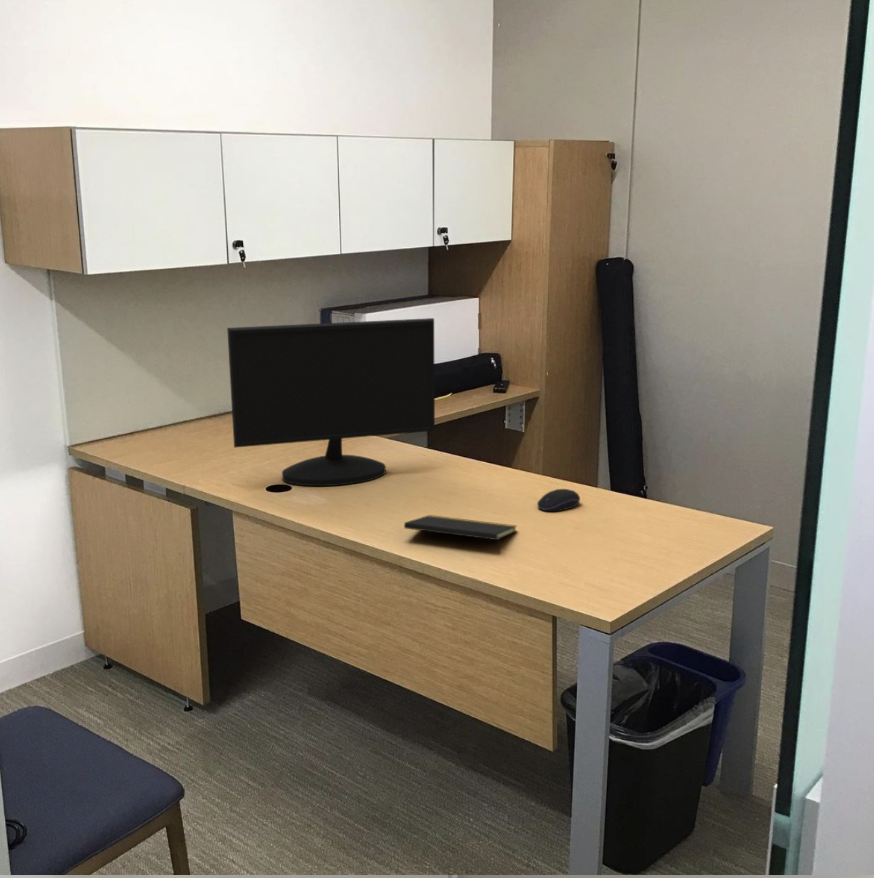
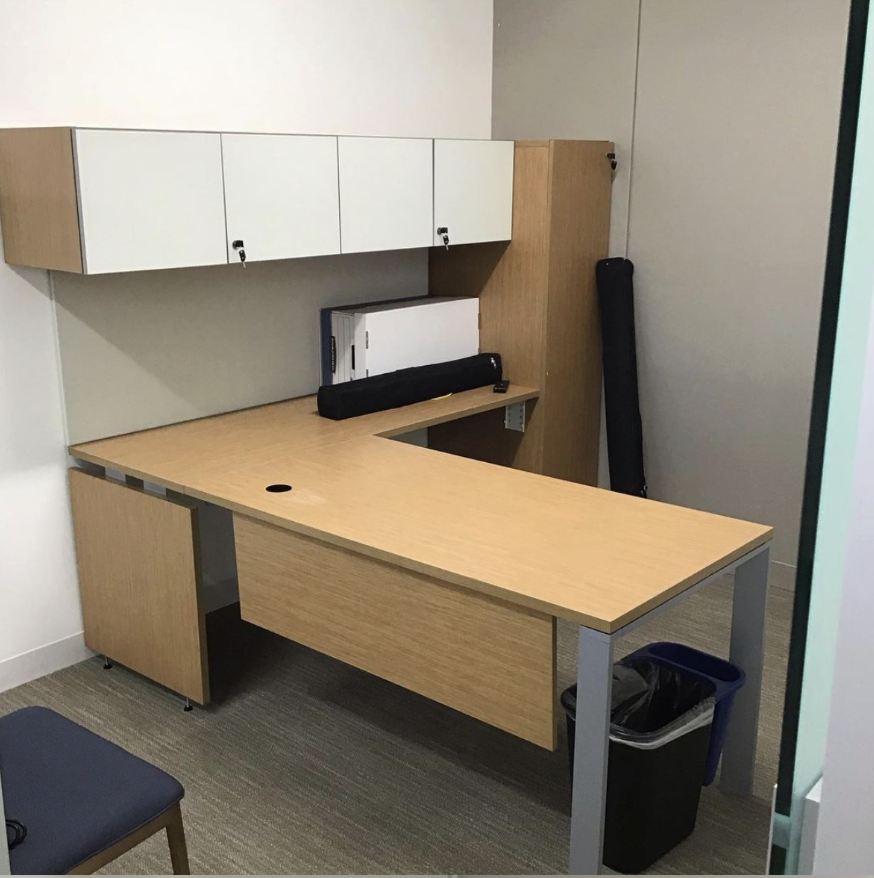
- computer mouse (558, 498)
- computer monitor (332, 399)
- notepad (461, 527)
